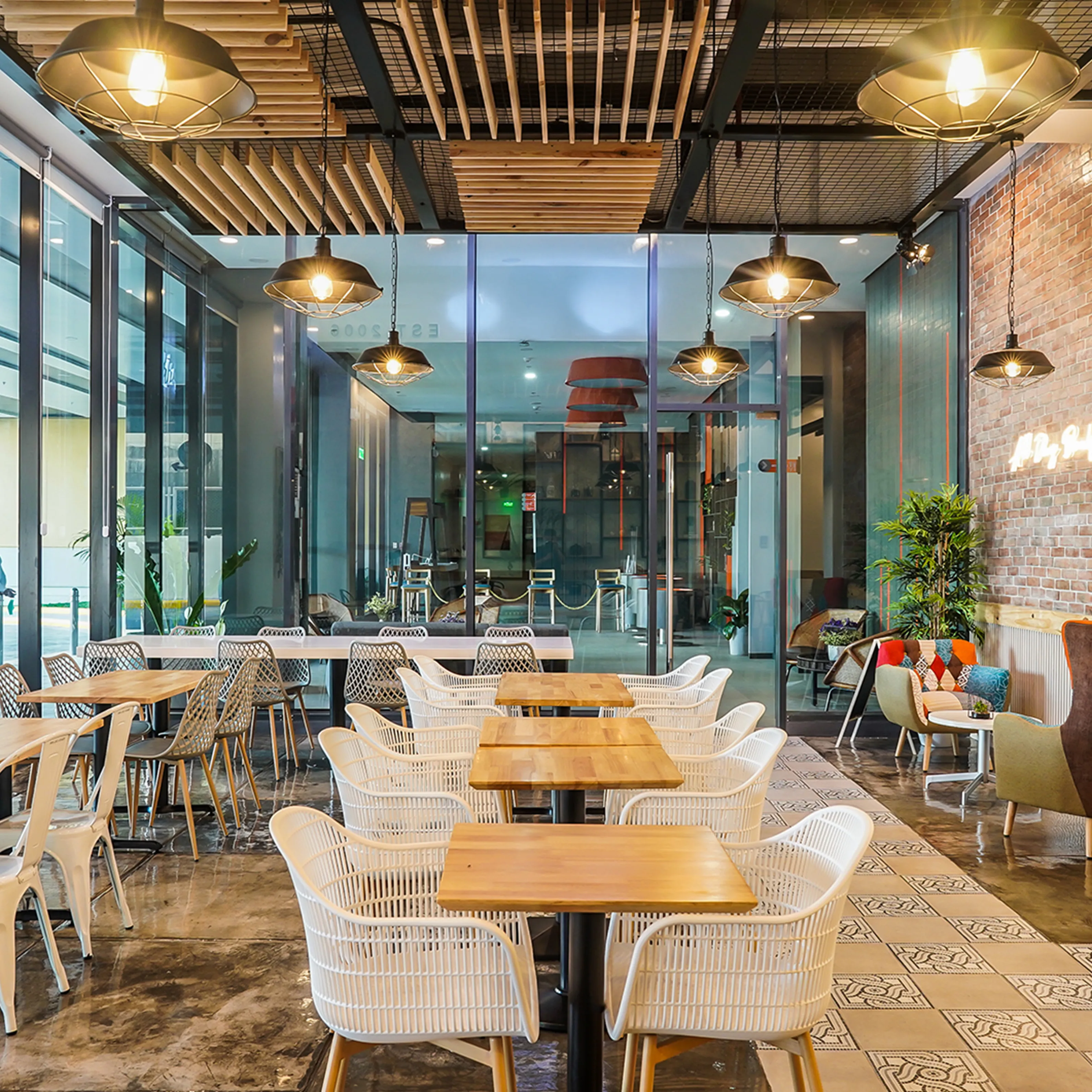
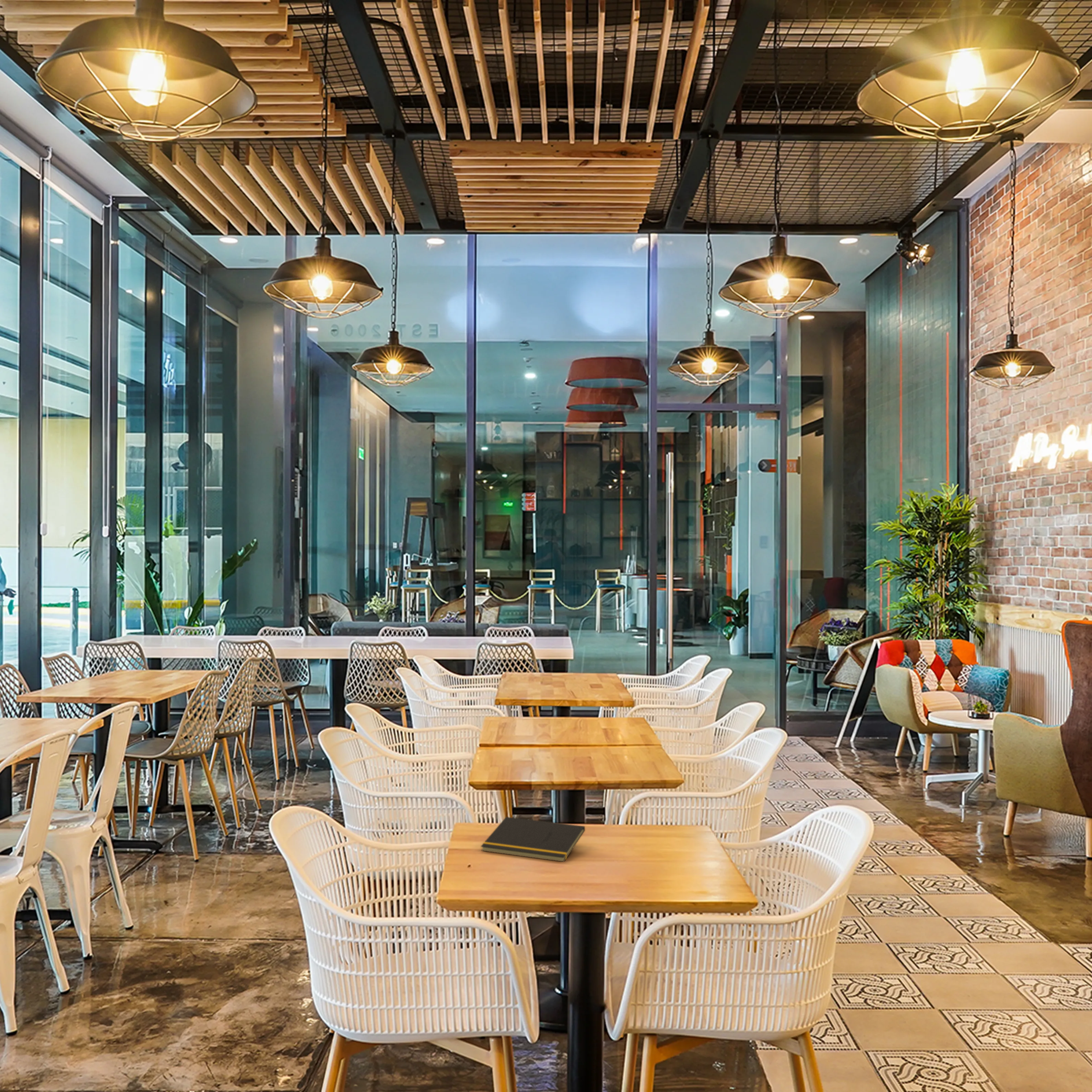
+ notepad (533, 838)
